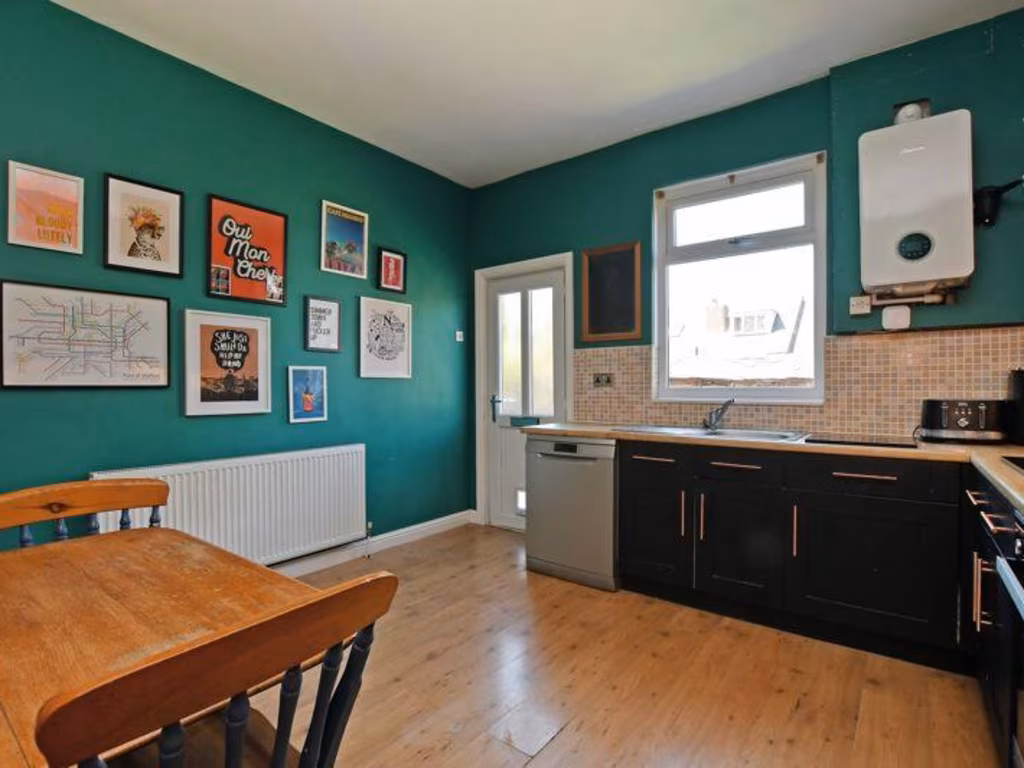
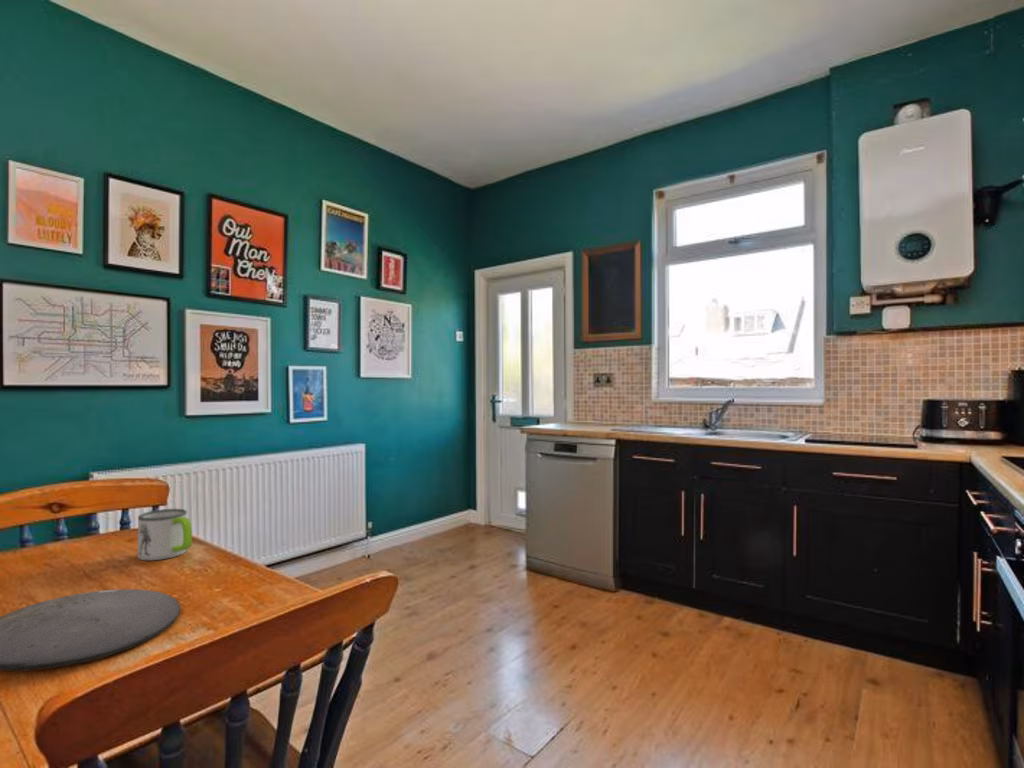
+ plate (82, 624)
+ mug (168, 534)
